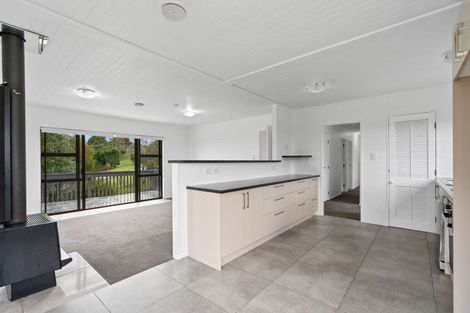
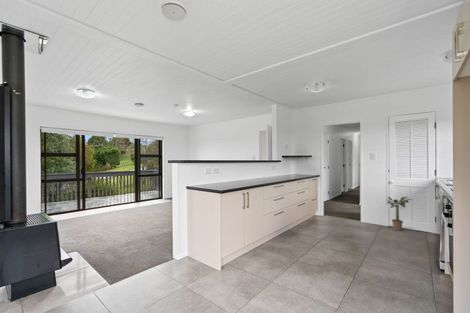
+ potted plant (398, 212)
